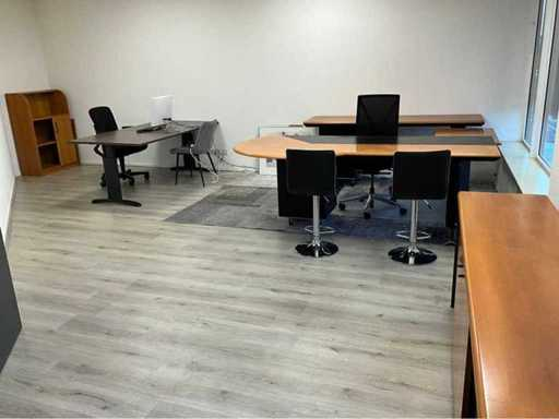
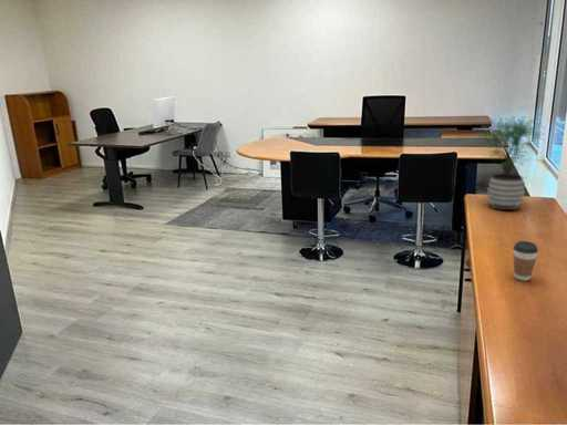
+ potted plant (505, 163)
+ coffee cup (524, 261)
